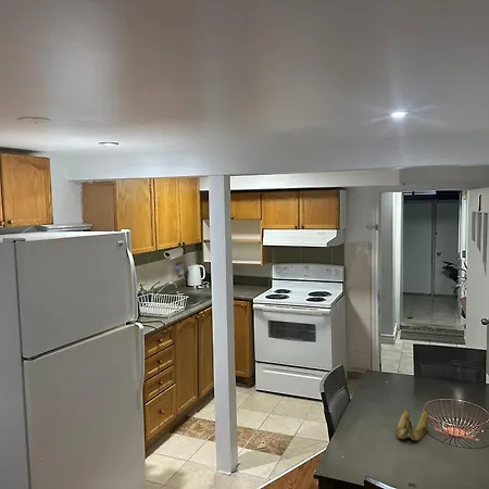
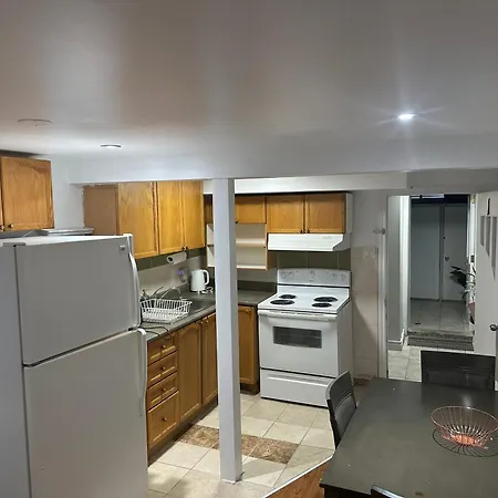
- banana (411, 424)
